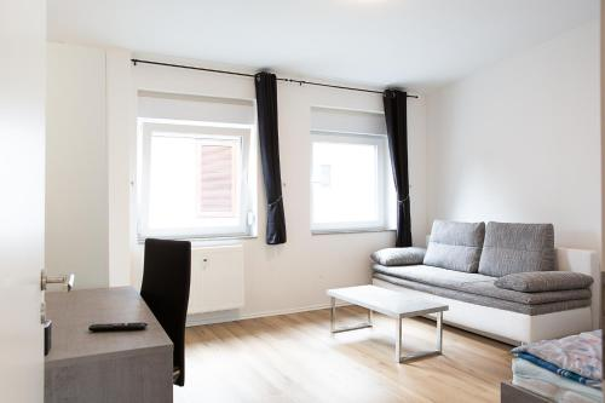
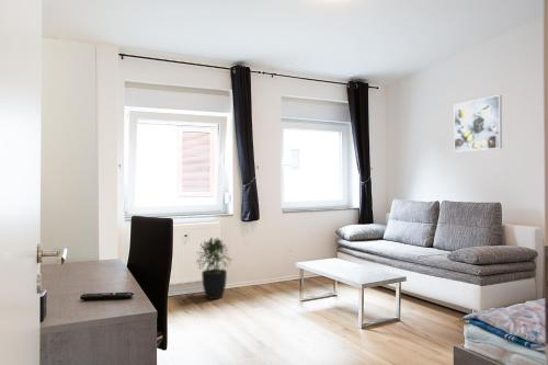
+ potted plant (210, 265)
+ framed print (476, 125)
